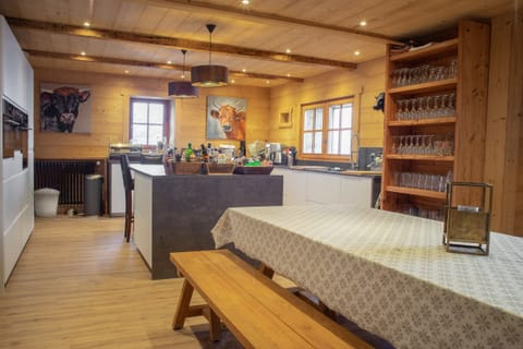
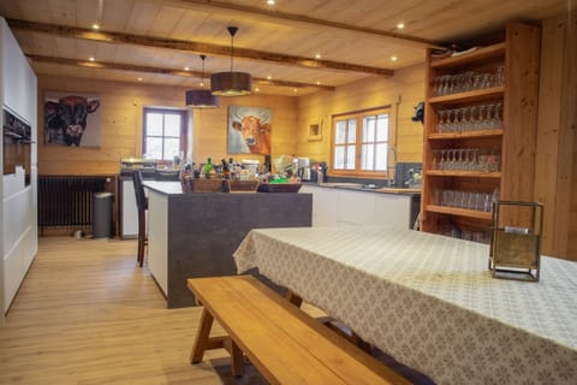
- trash can (46, 202)
